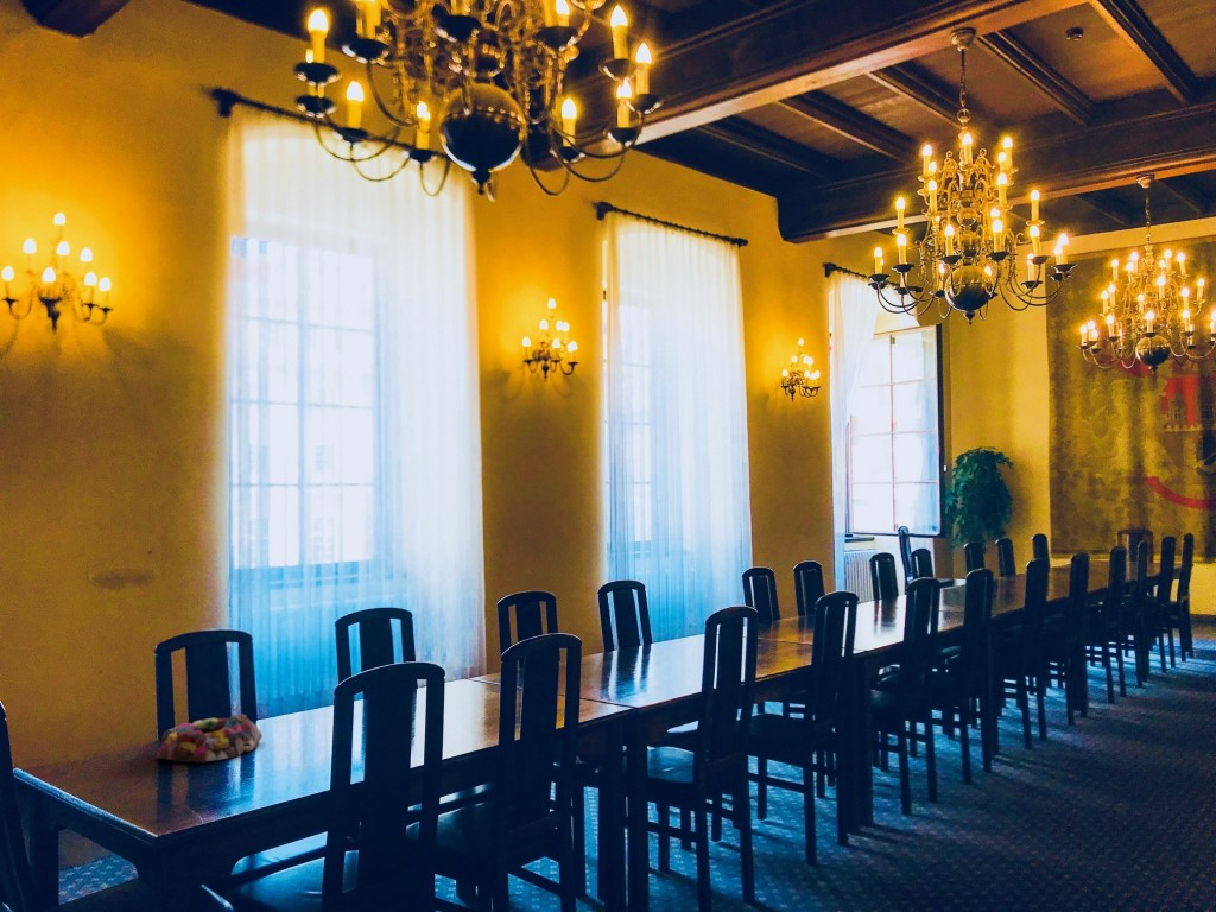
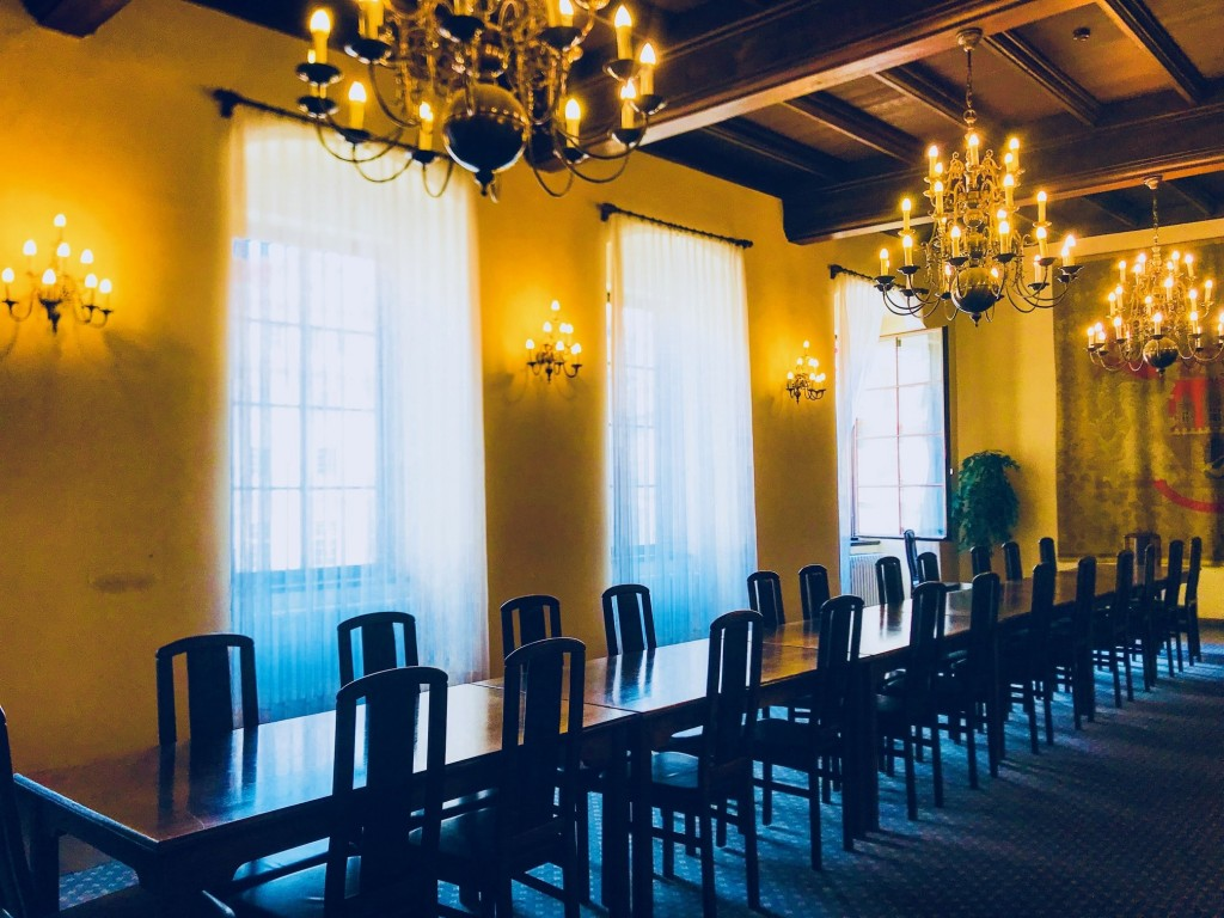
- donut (209, 735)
